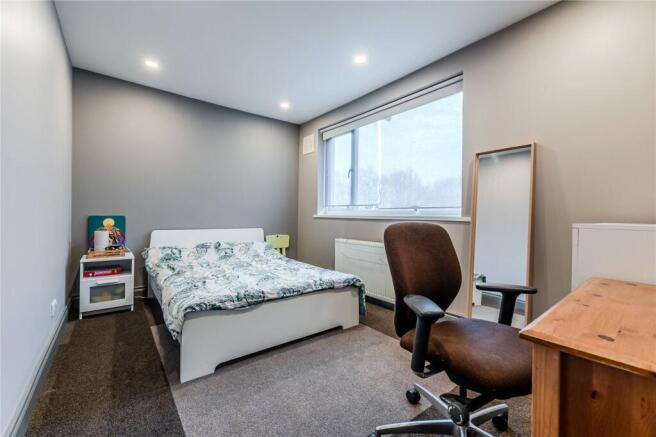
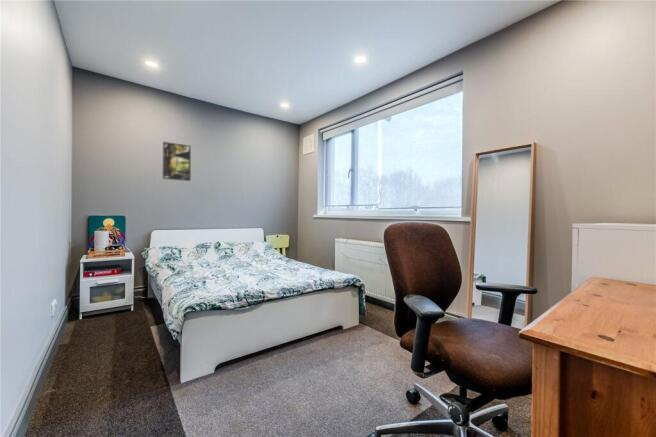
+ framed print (177, 161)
